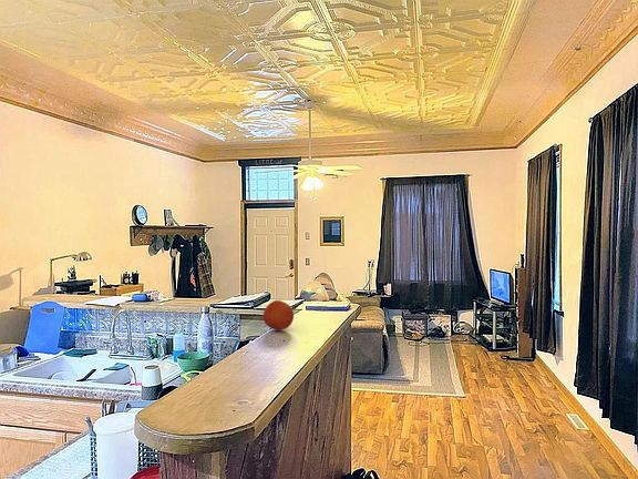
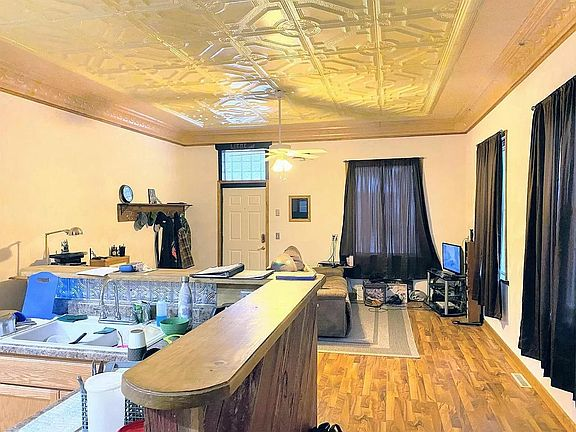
- fruit (278, 315)
